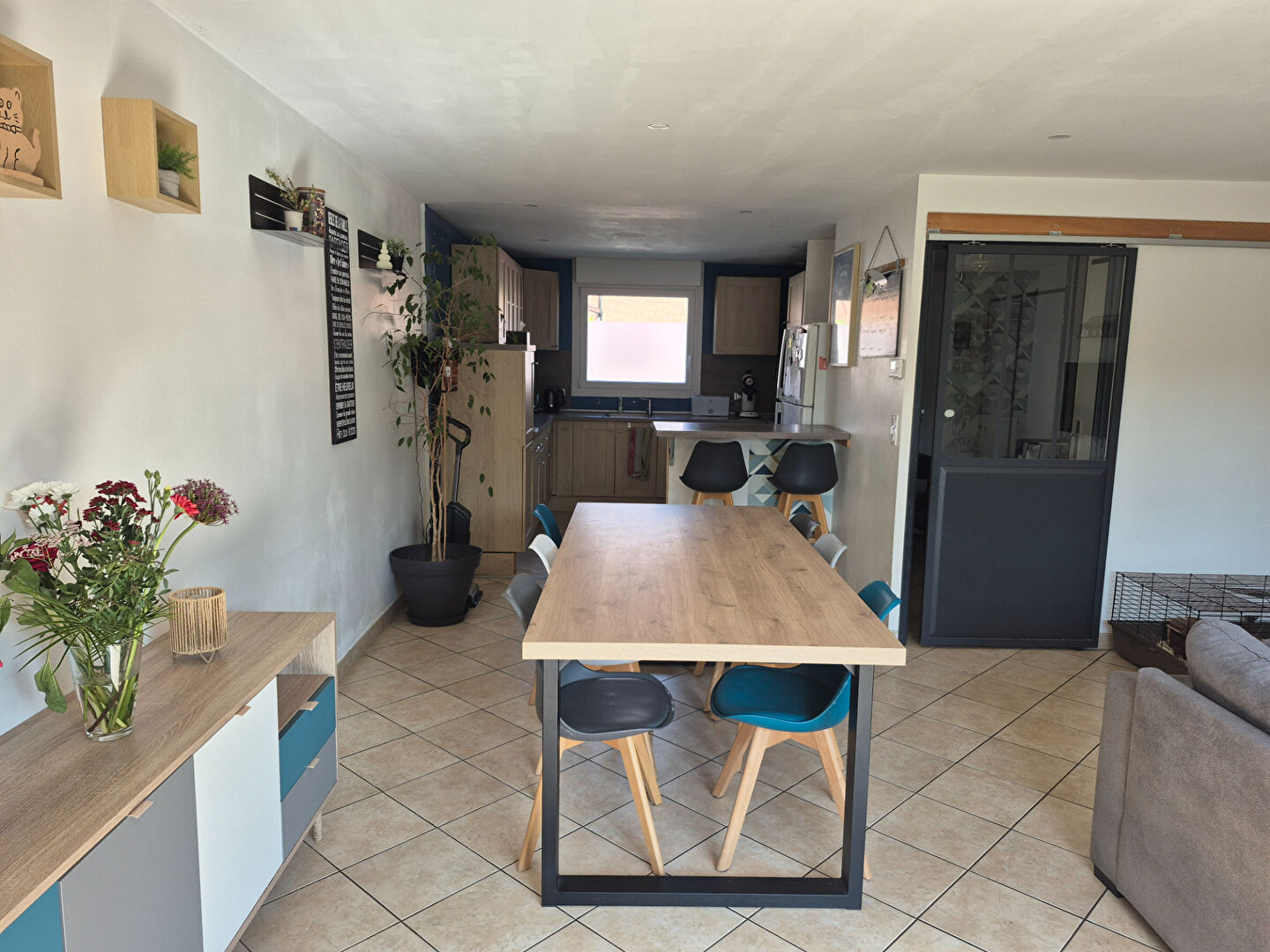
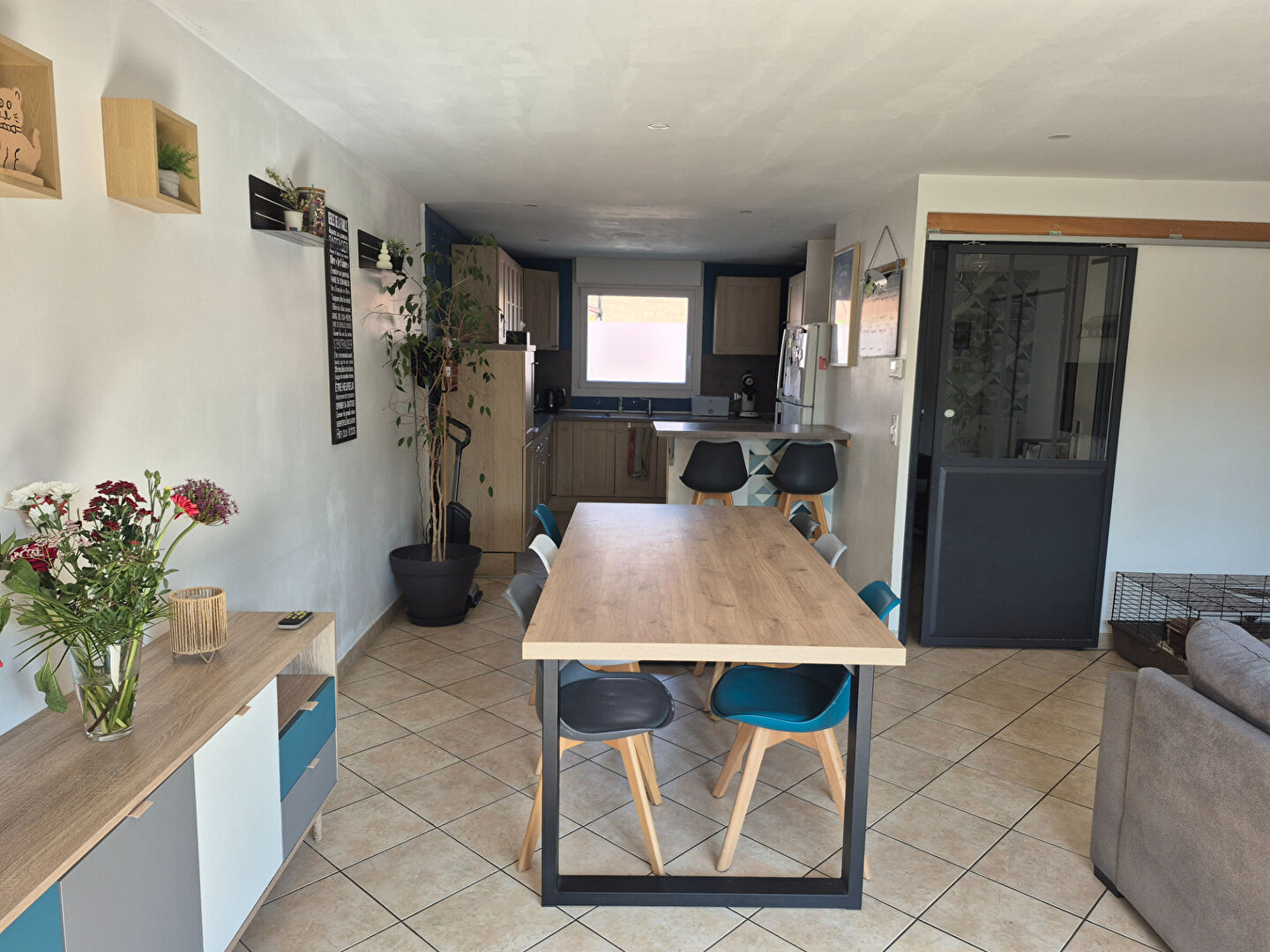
+ remote control (295, 619)
